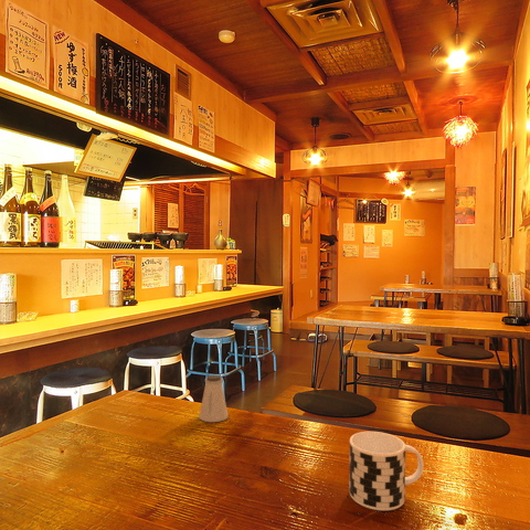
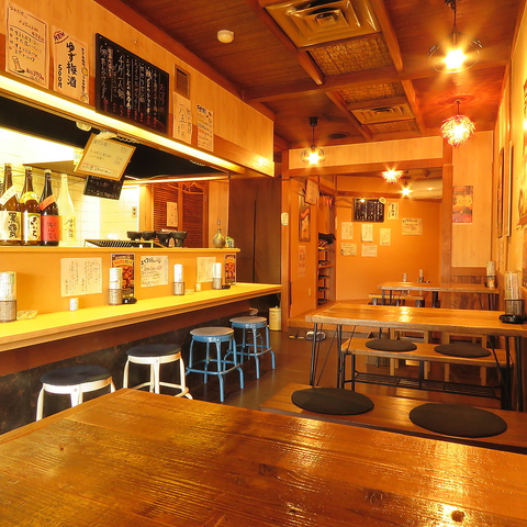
- cup (385, 468)
- saltshaker (213, 396)
